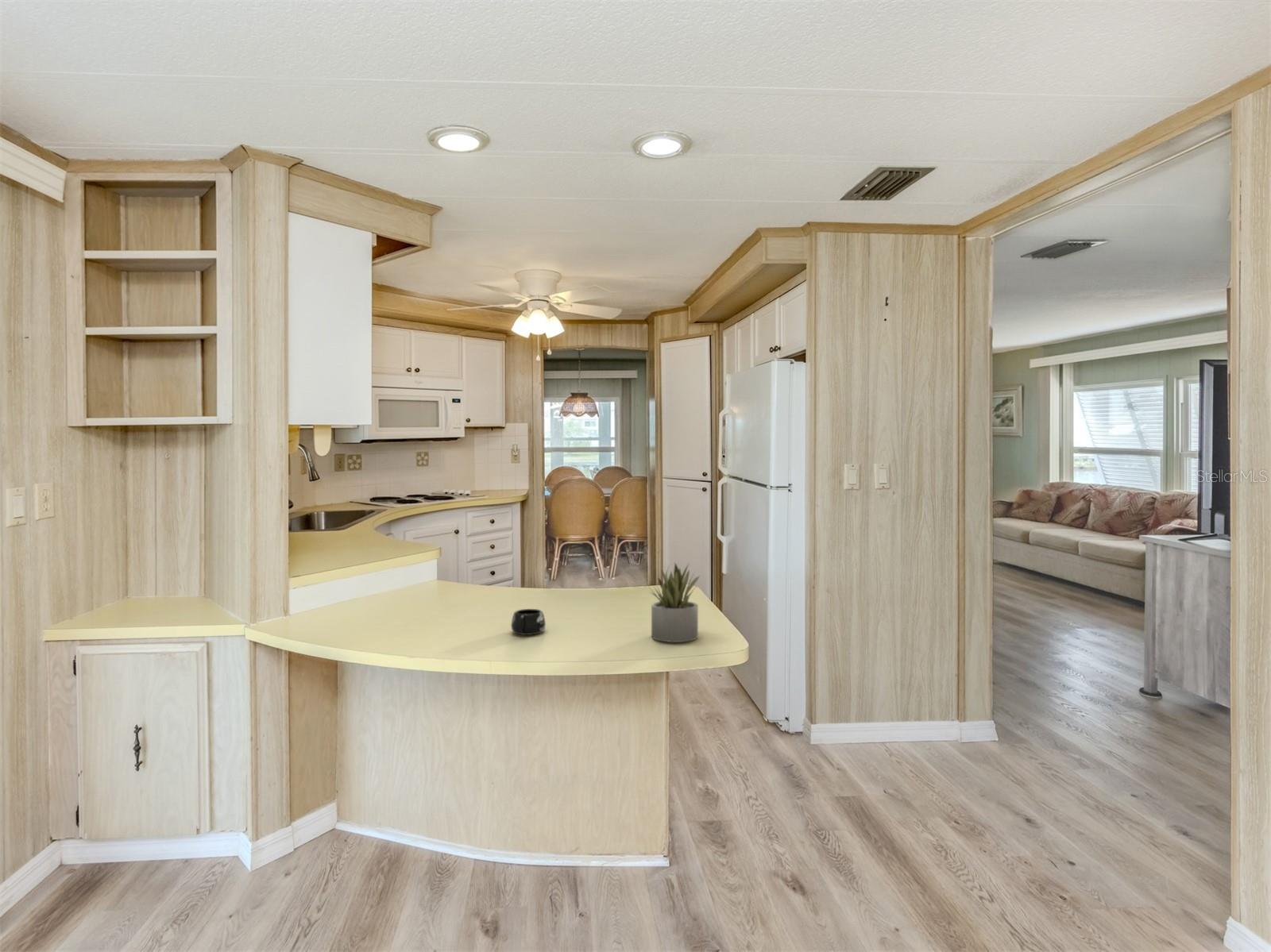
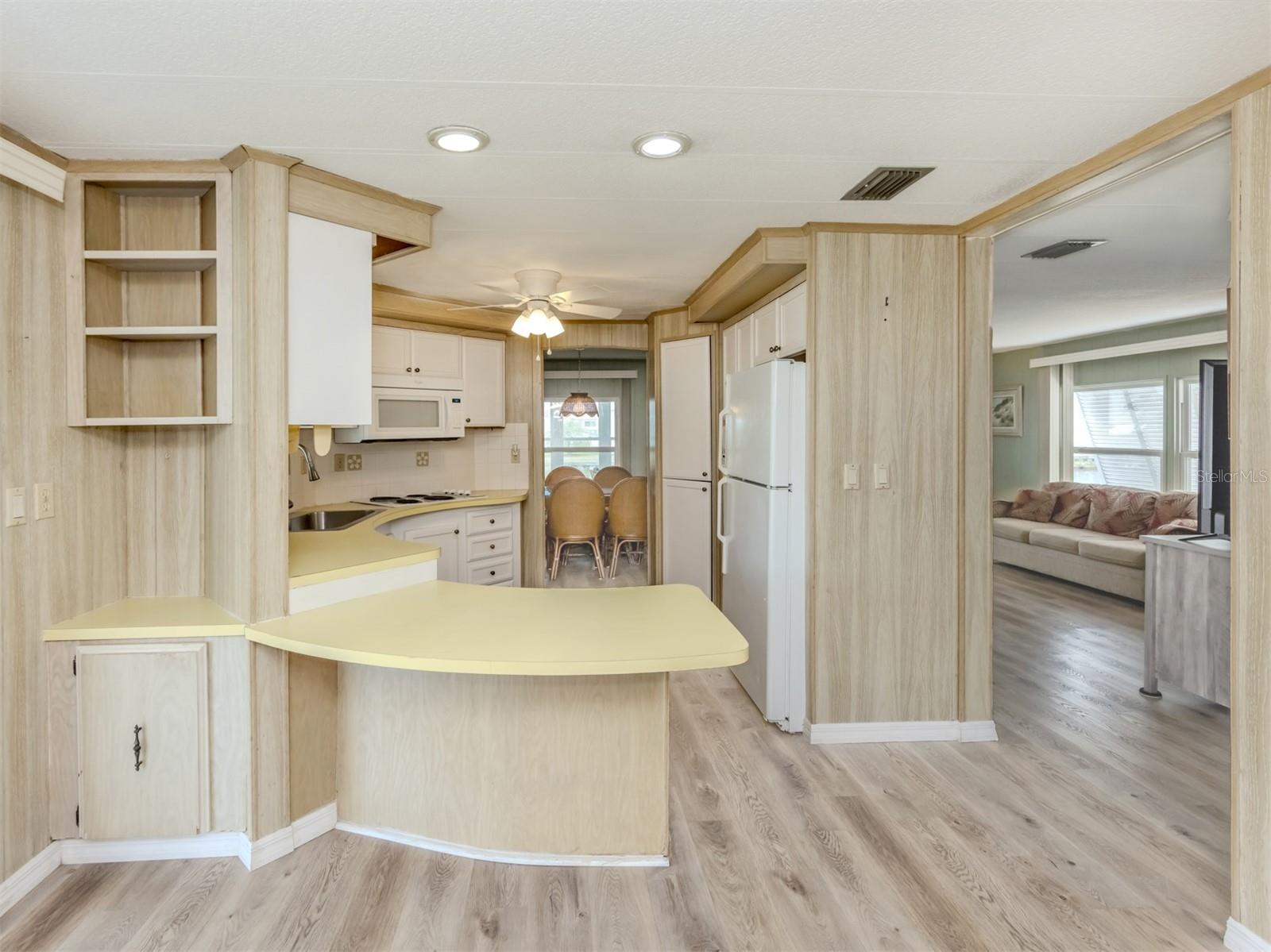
- mug (527, 622)
- succulent plant (674, 599)
